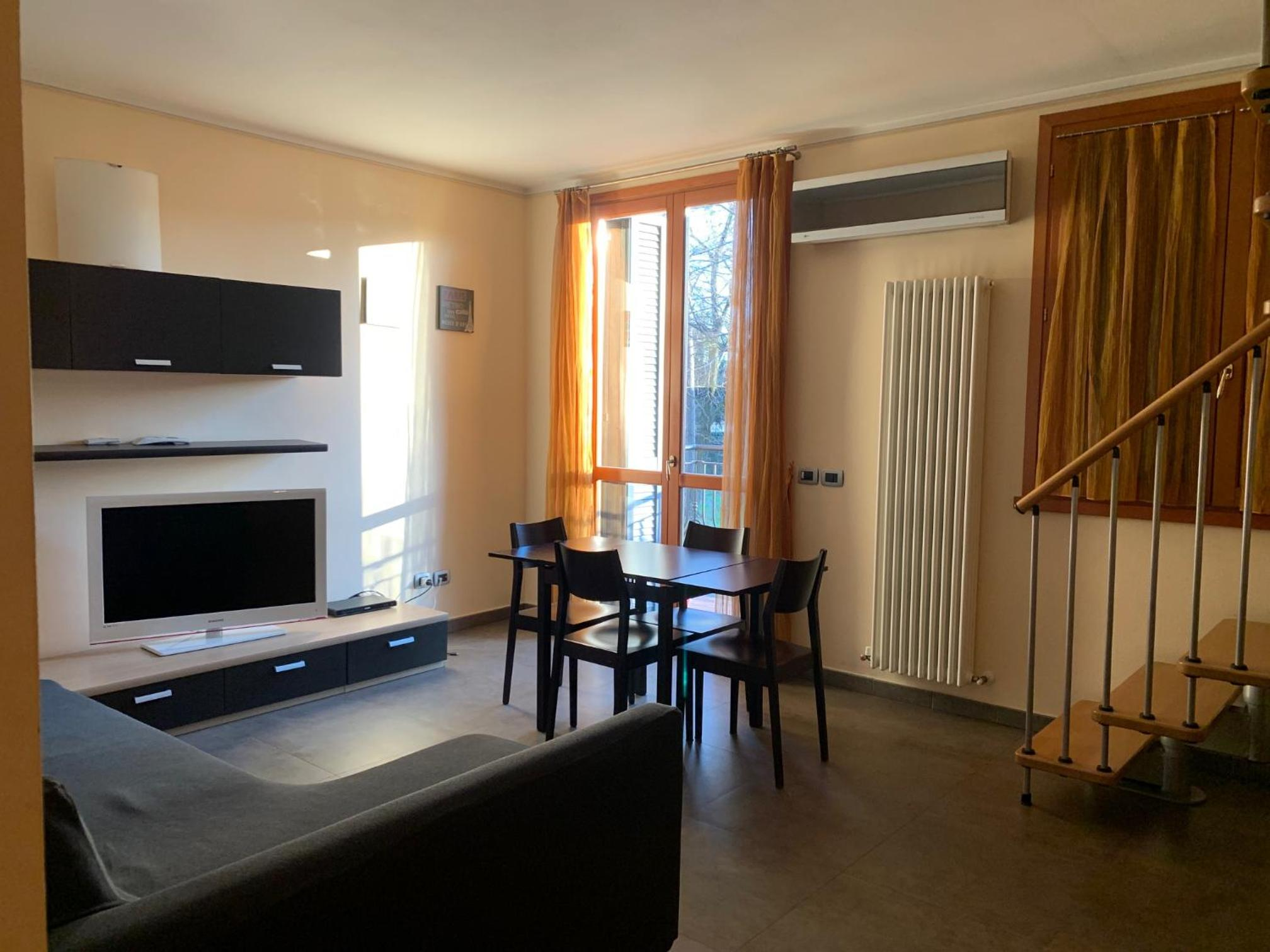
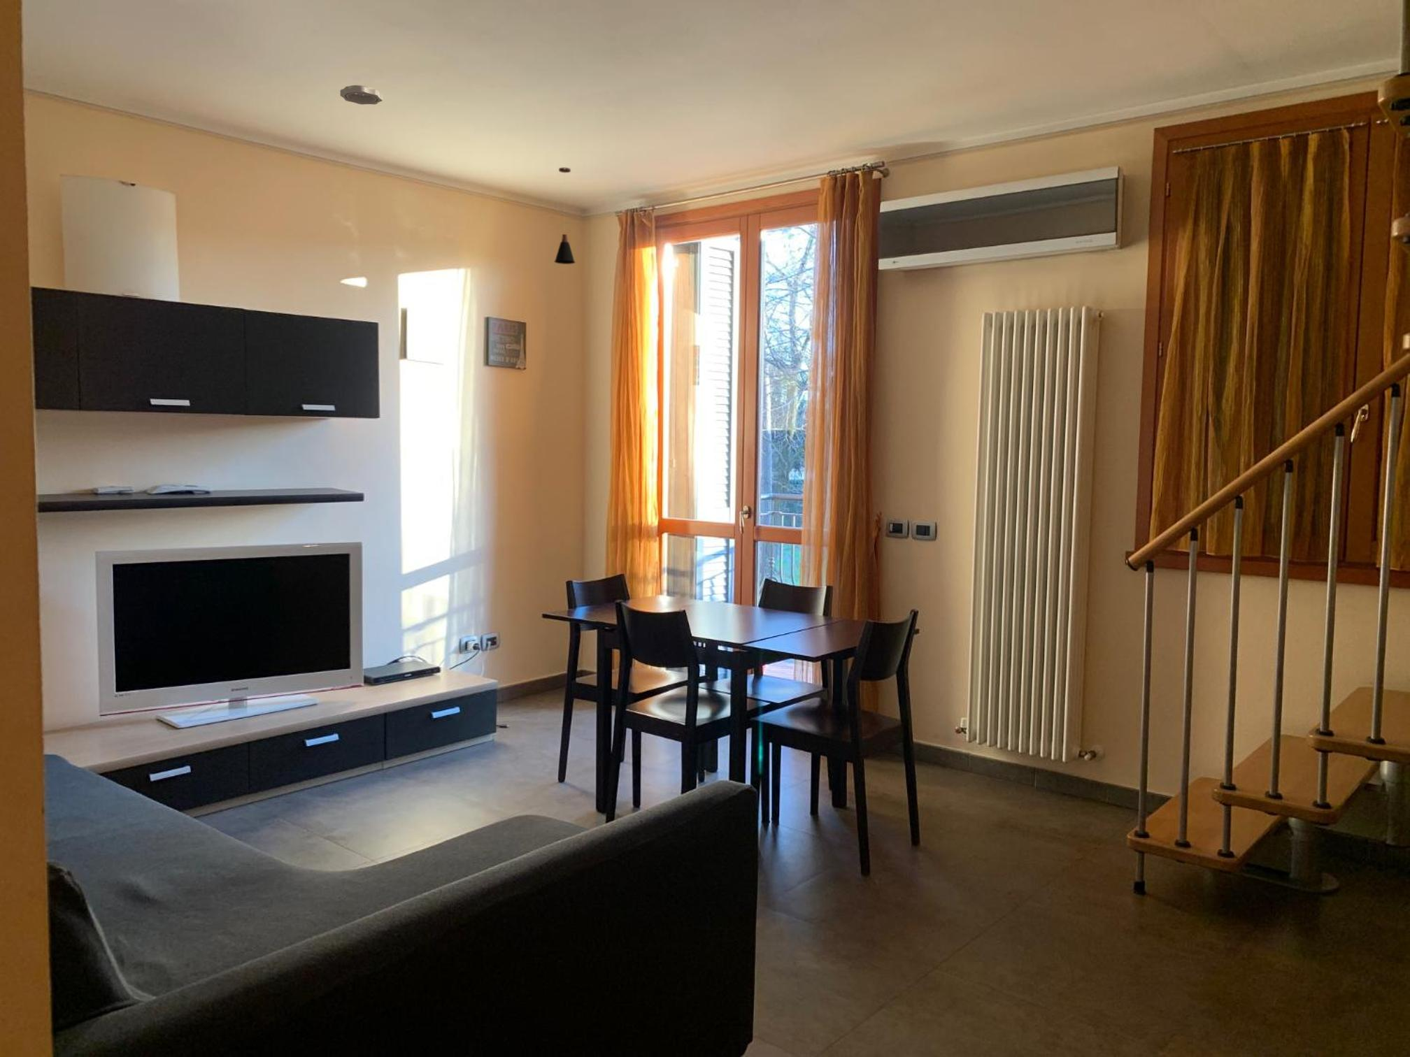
+ smoke detector (361, 91)
+ pendant lamp (564, 215)
